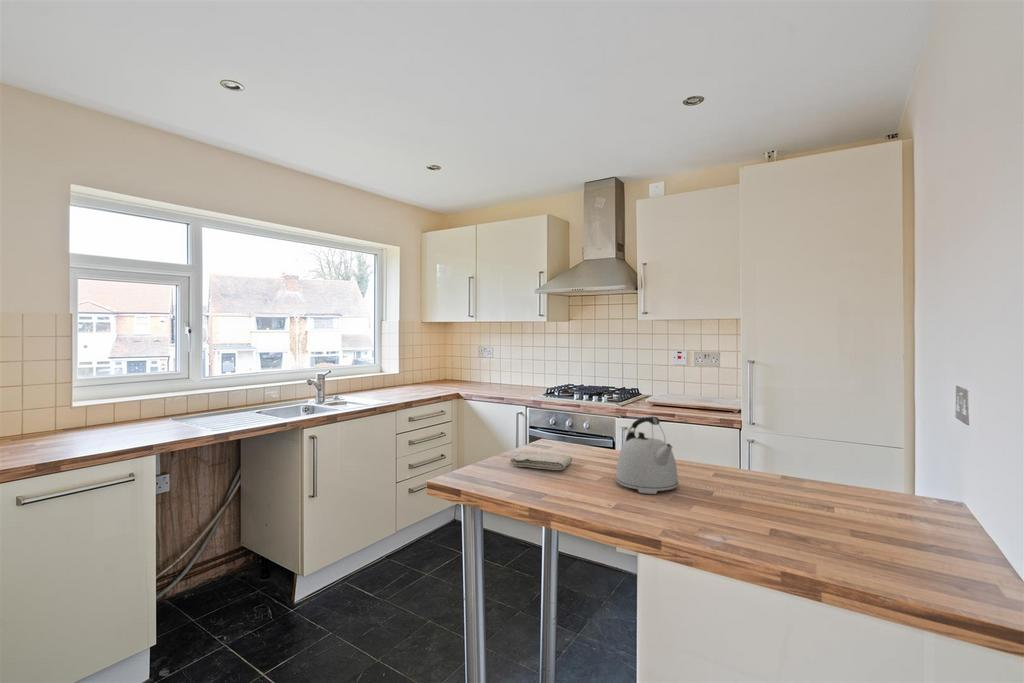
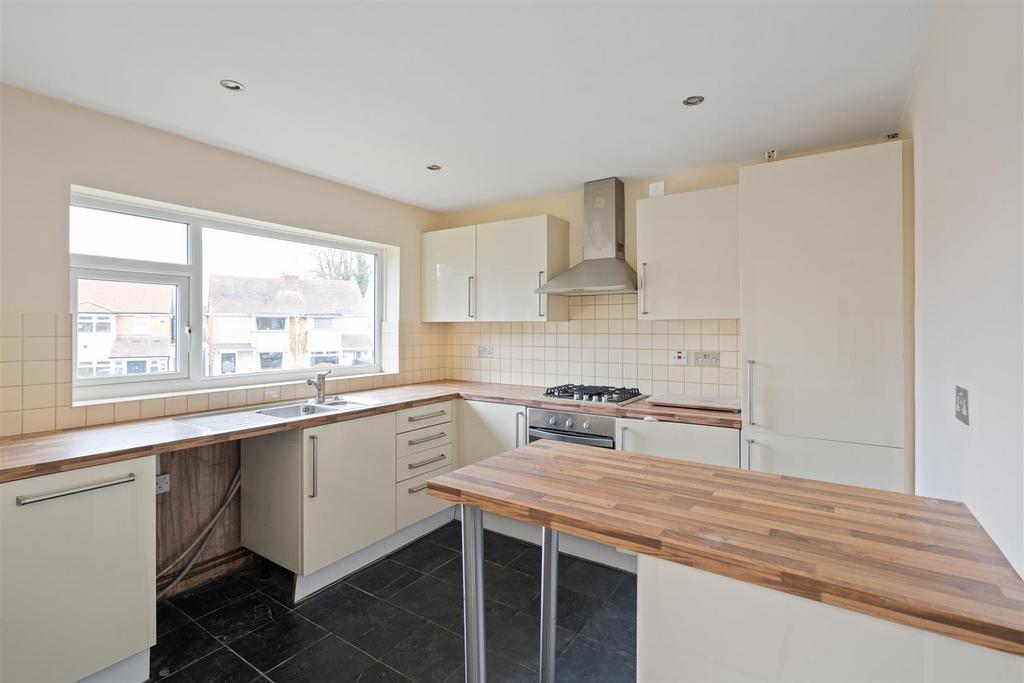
- washcloth (541, 459)
- kettle (647, 449)
